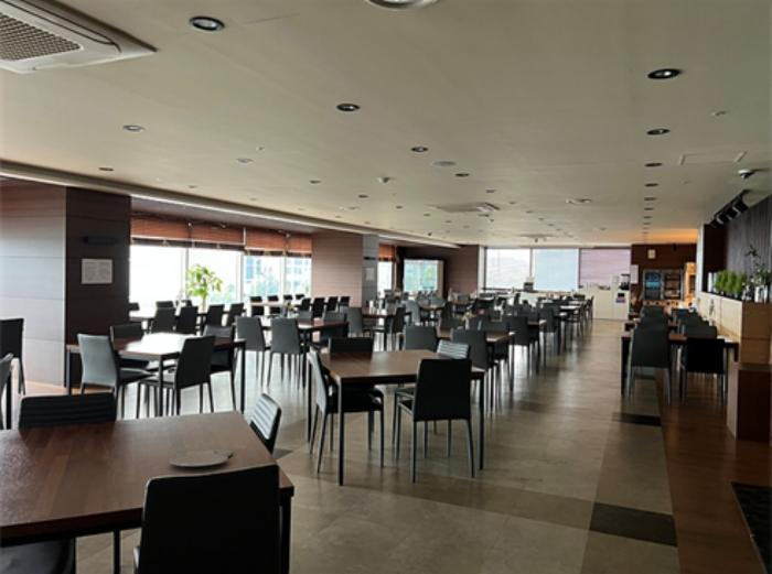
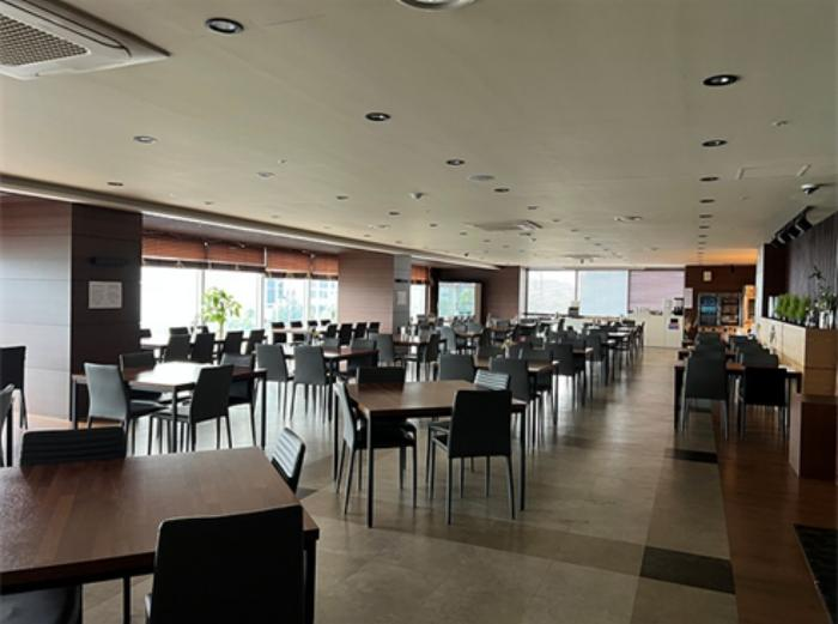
- paint palette (201, 455)
